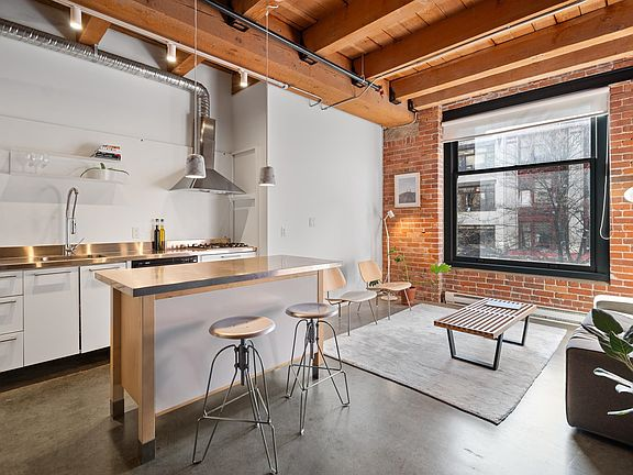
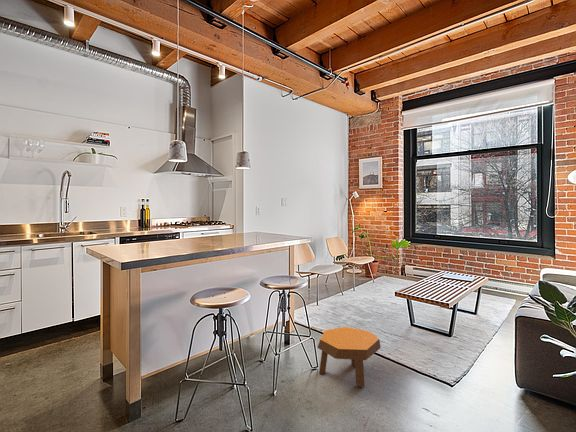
+ footstool (349, 355)
